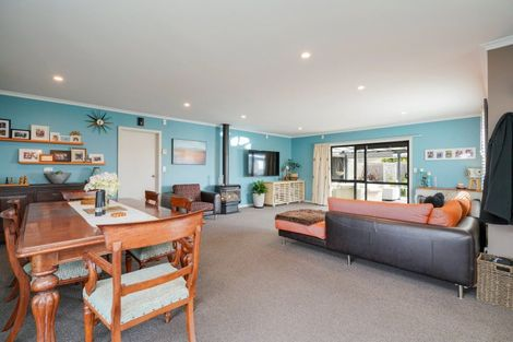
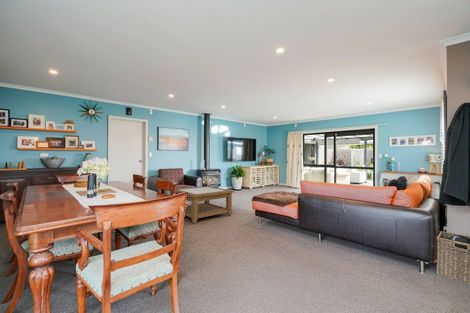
+ coffee table (202, 203)
